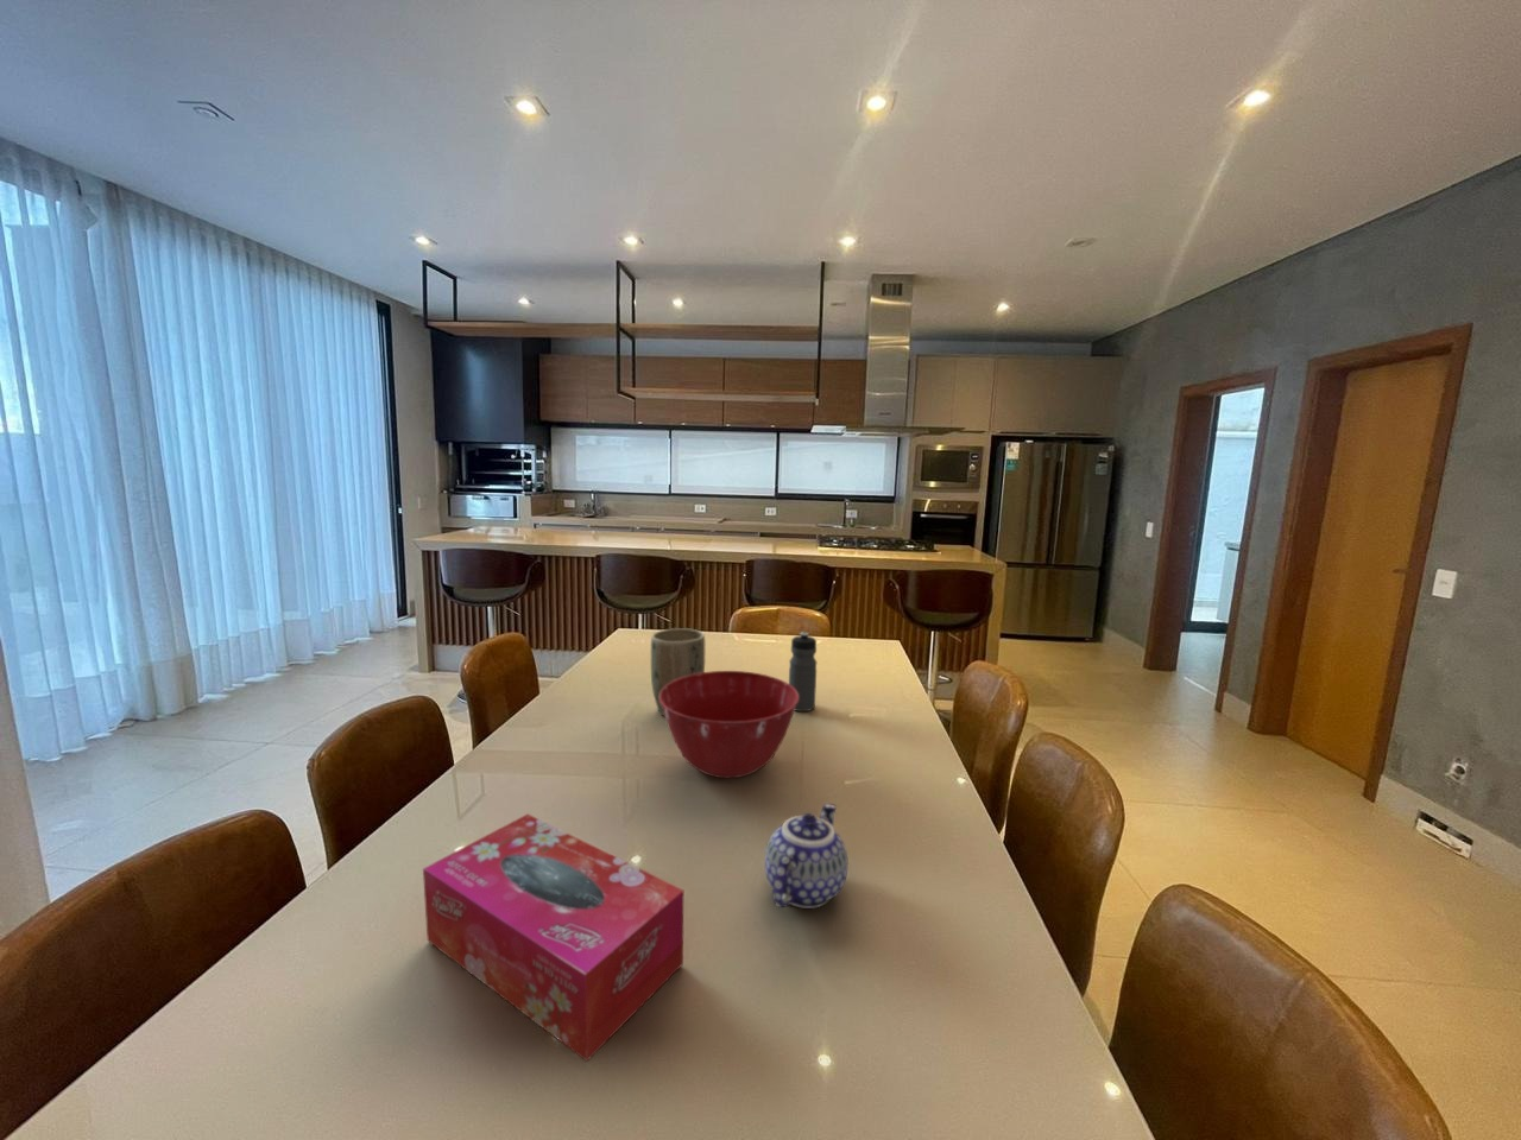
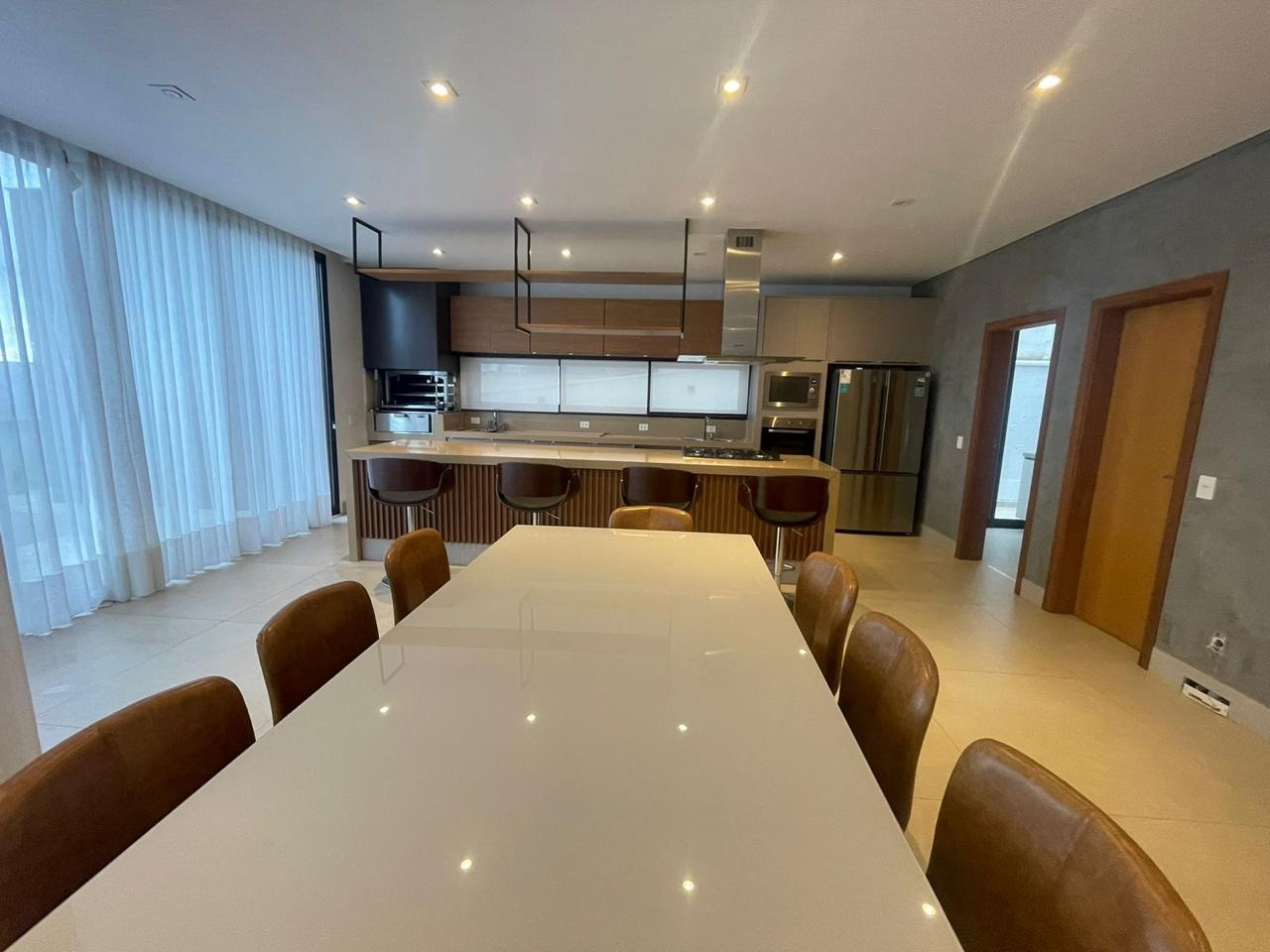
- tissue box (551, 916)
- plant pot (678, 672)
- teapot (806, 853)
- mixing bowl (728, 728)
- water bottle (802, 669)
